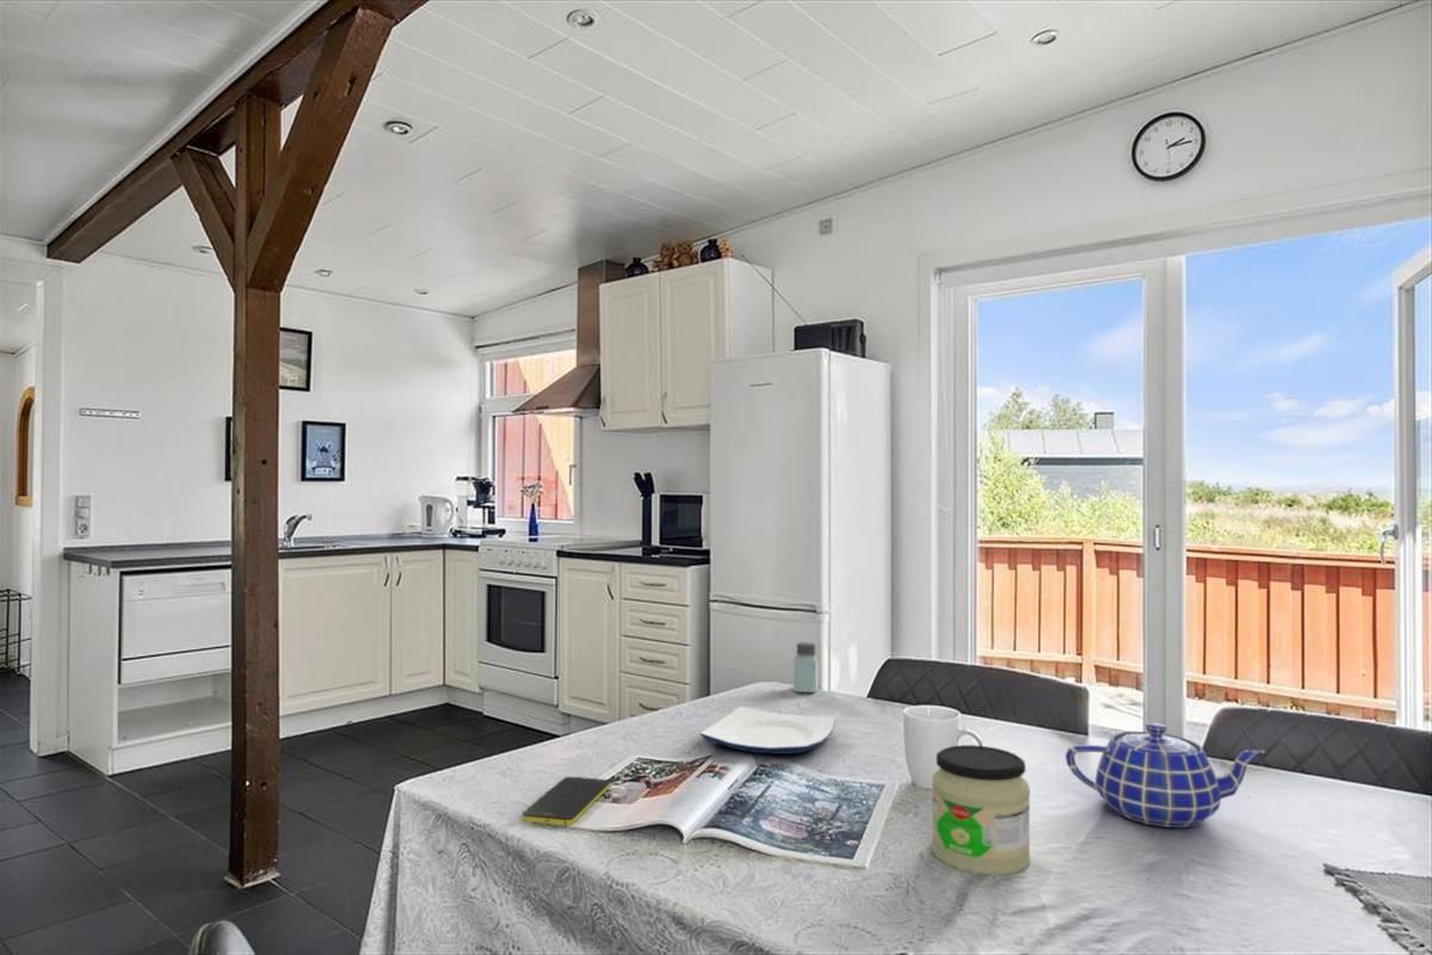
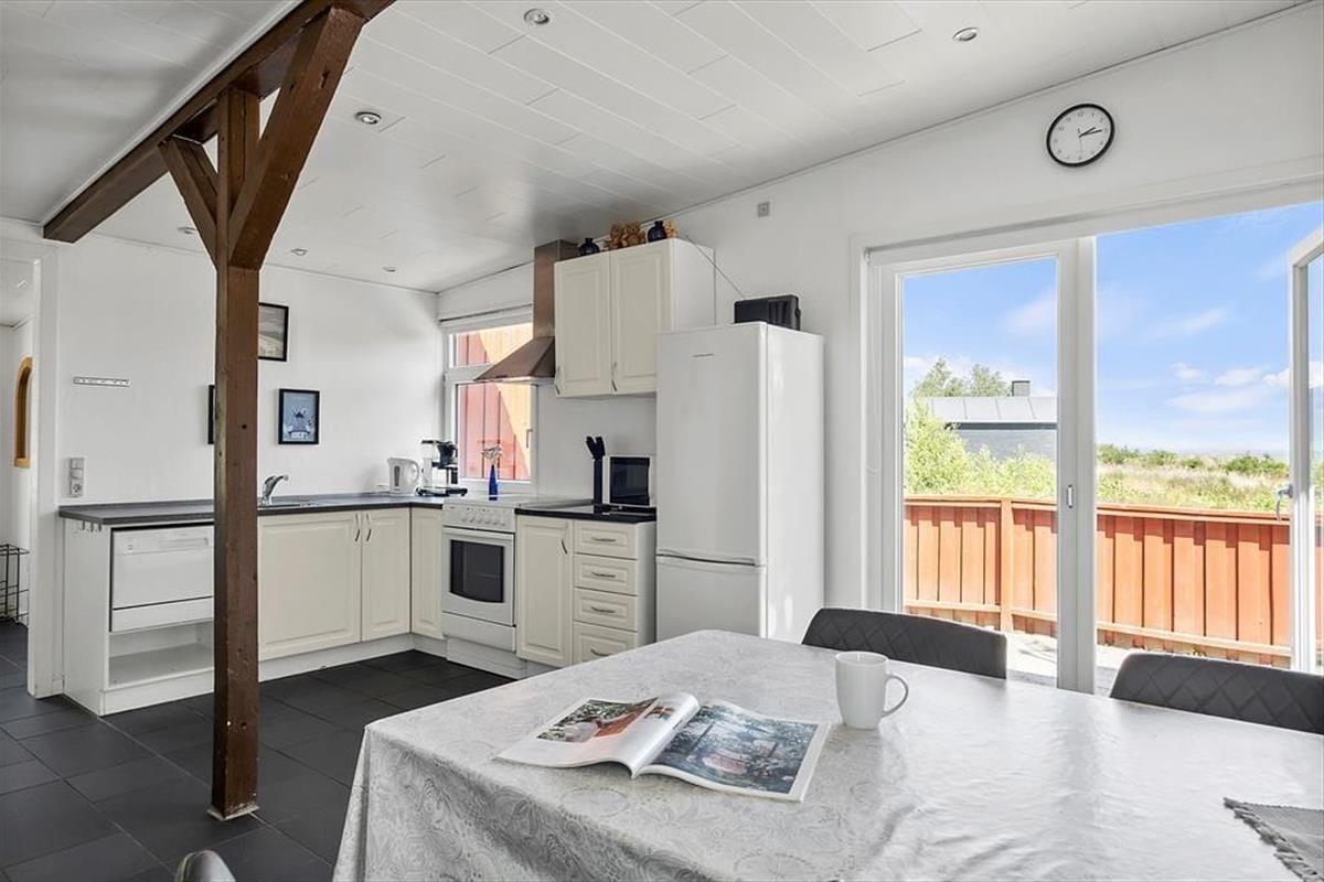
- teapot (1162, 769)
- smartphone (568, 799)
- plate (770, 732)
- jar (980, 807)
- saltshaker (806, 666)
